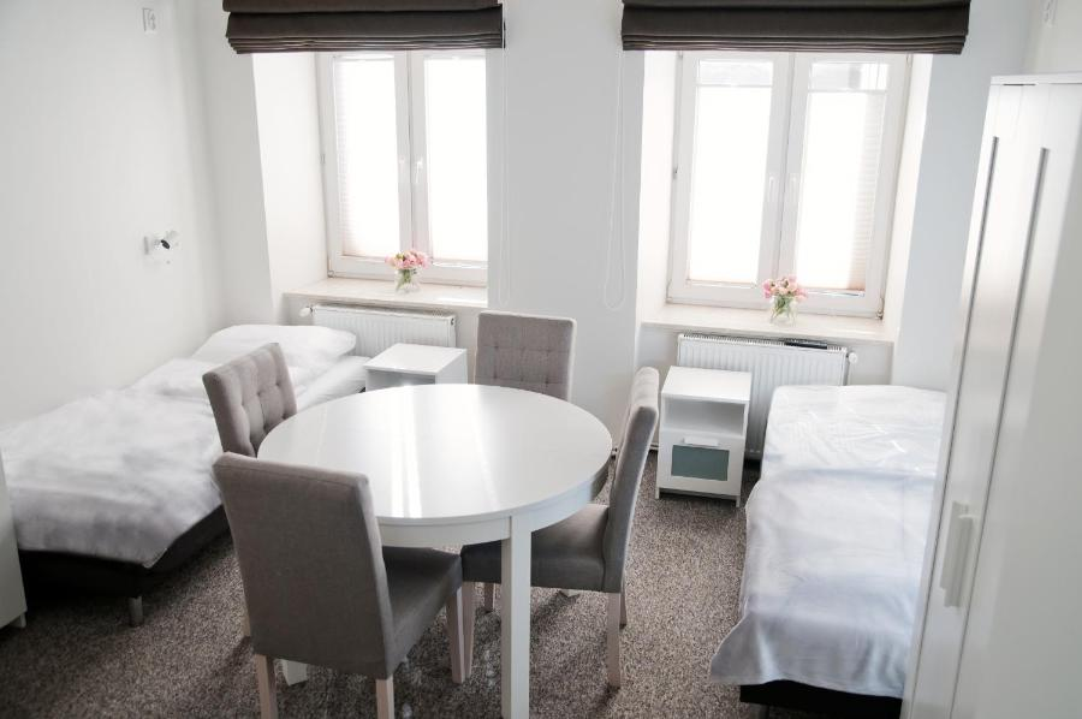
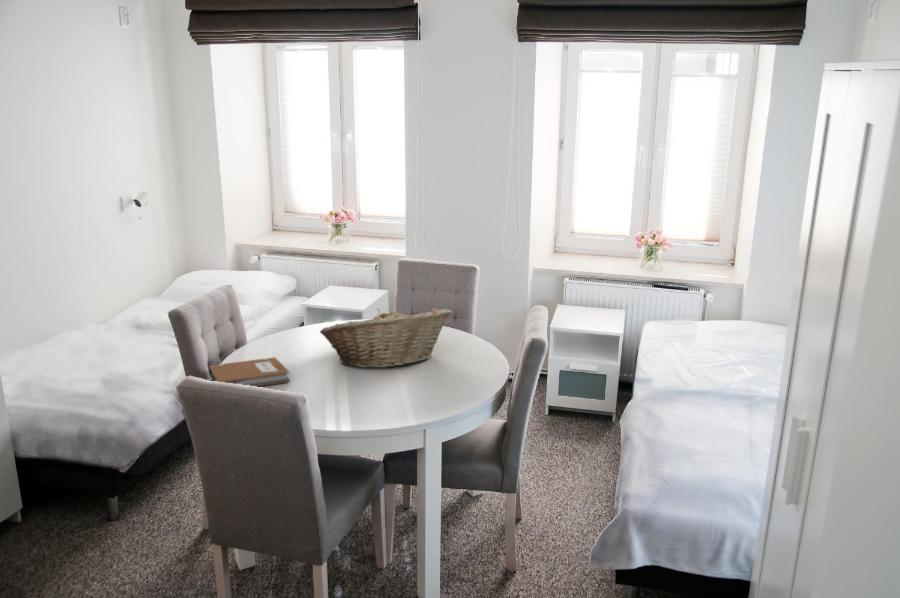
+ fruit basket (387, 331)
+ notebook (250, 372)
